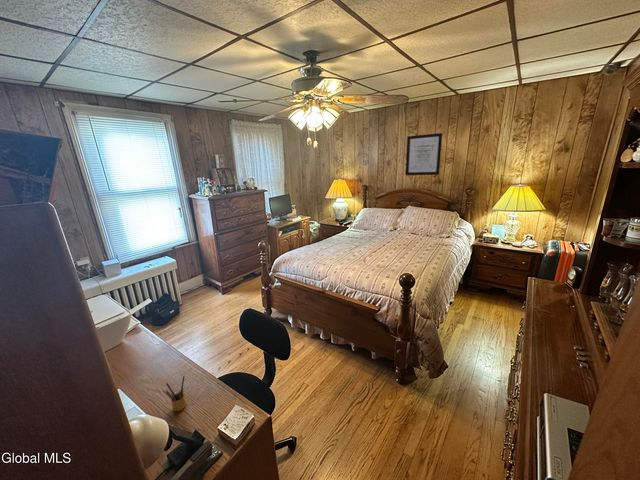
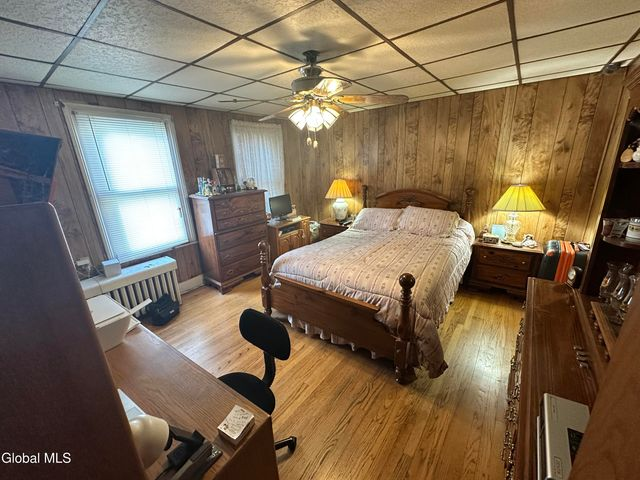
- pencil box (177, 393)
- wall art (422, 155)
